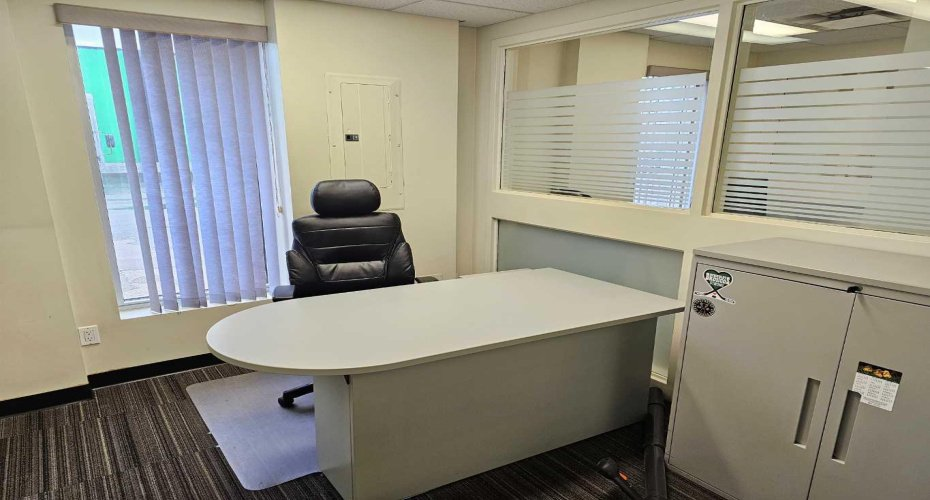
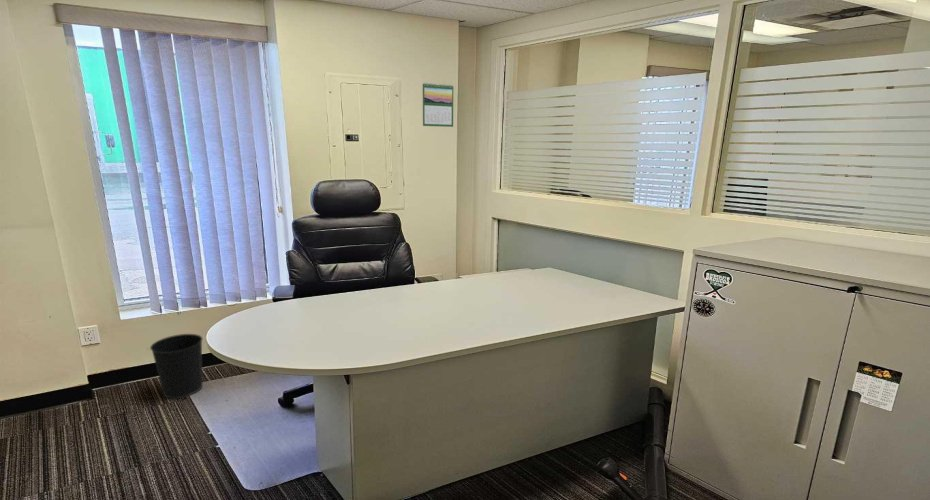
+ calendar (438, 104)
+ wastebasket (180, 366)
